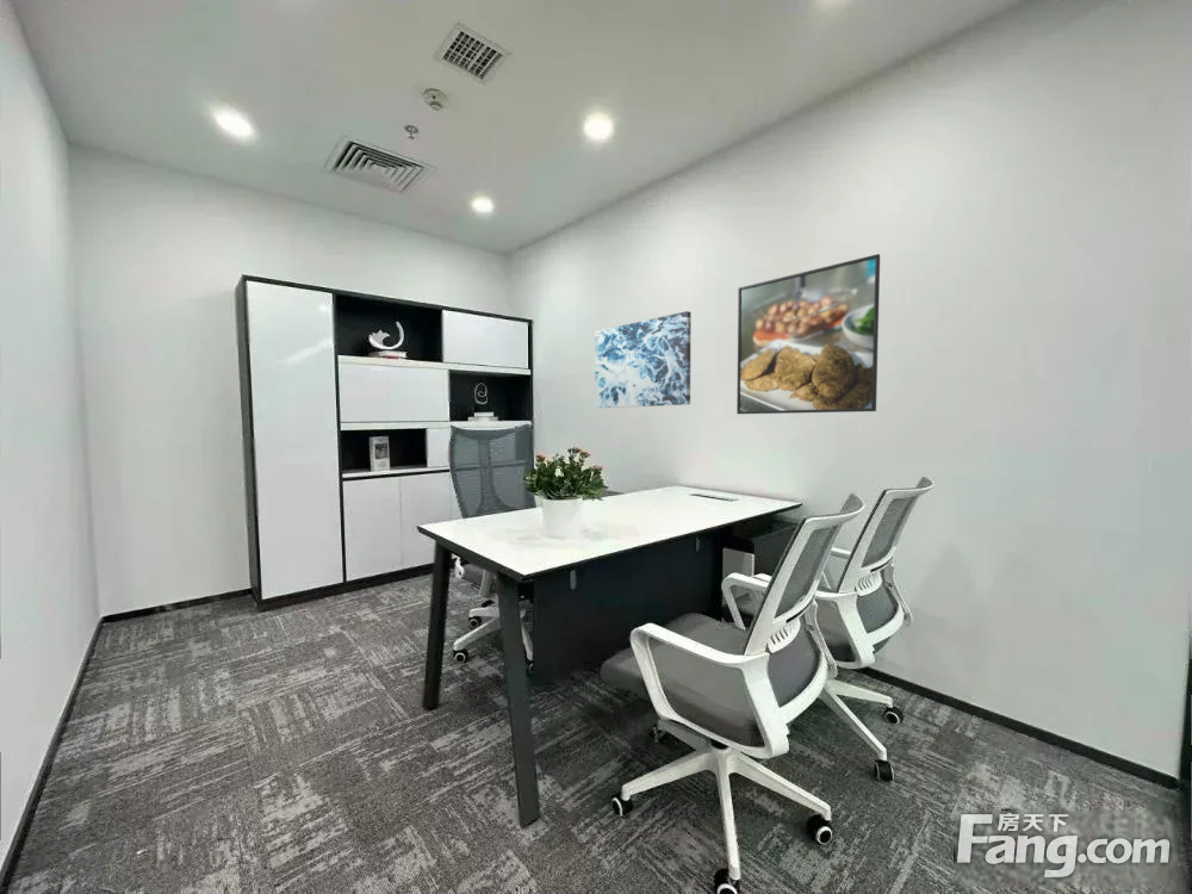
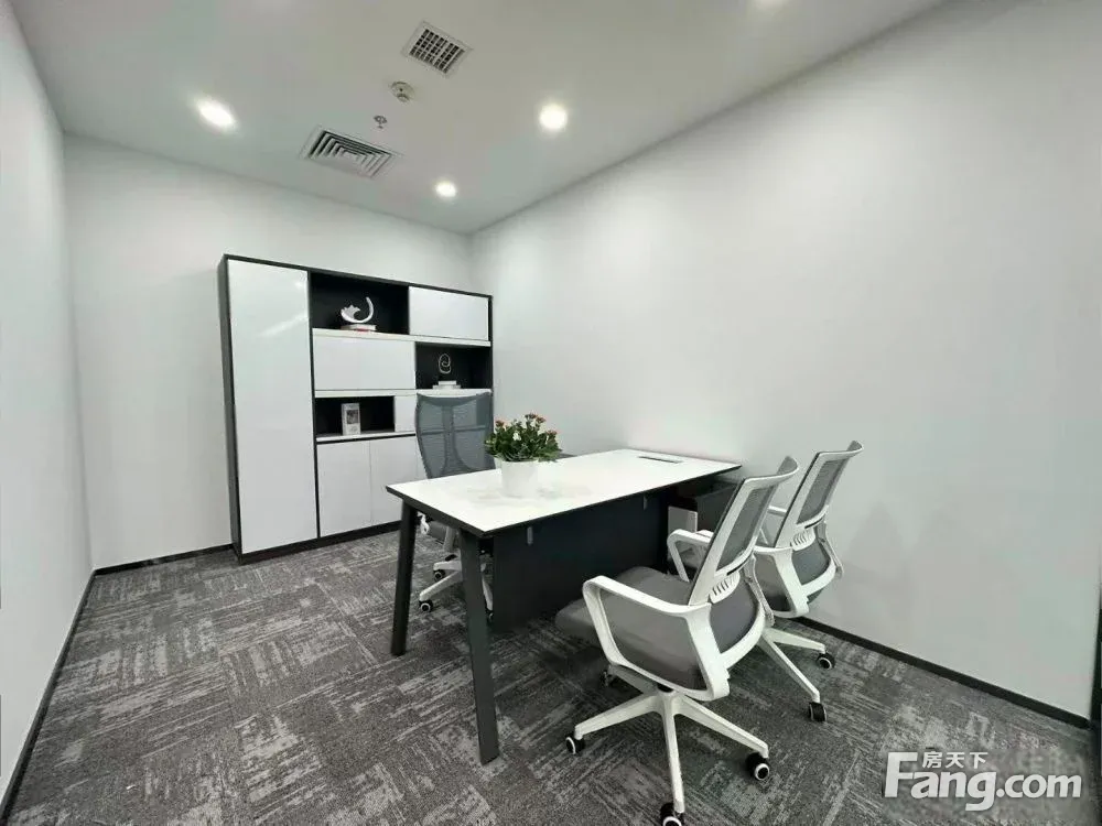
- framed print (800, 343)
- wall art (638, 365)
